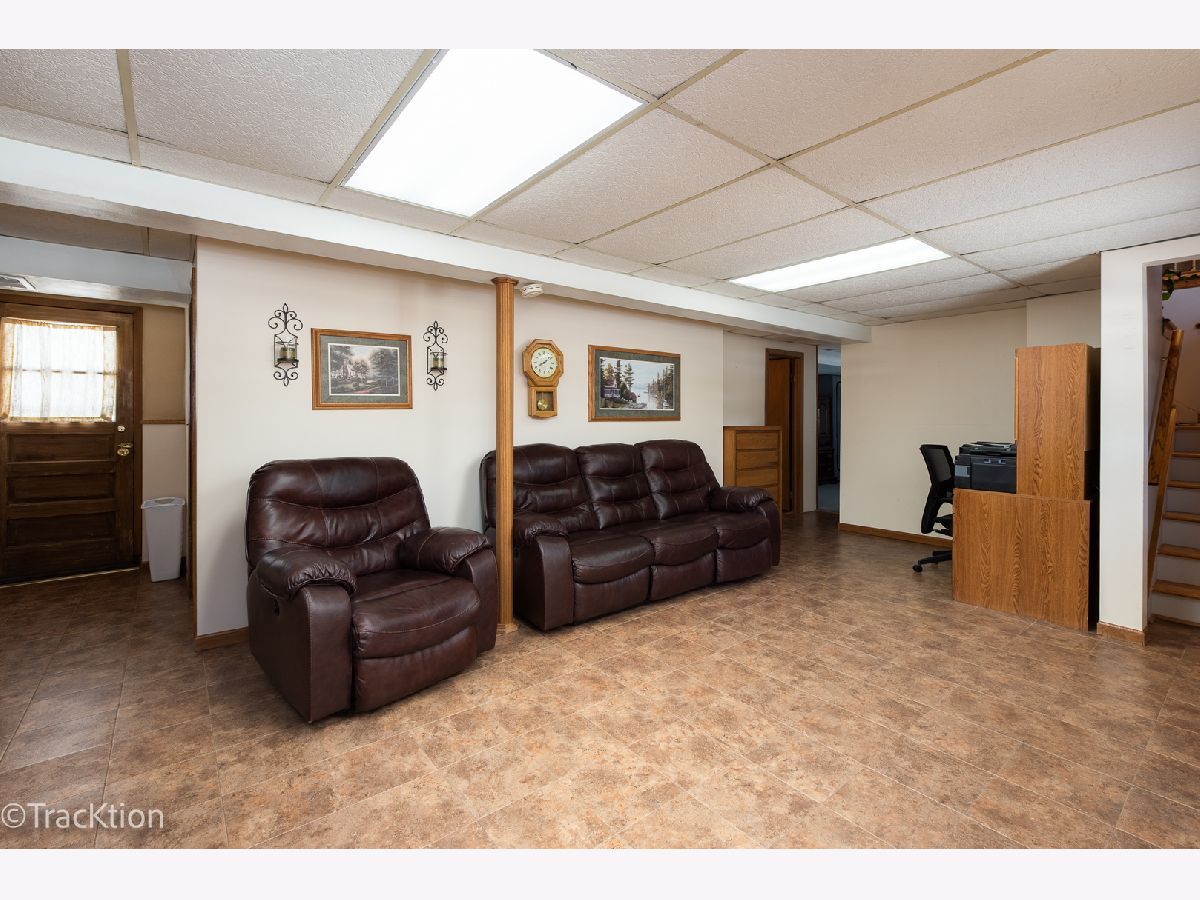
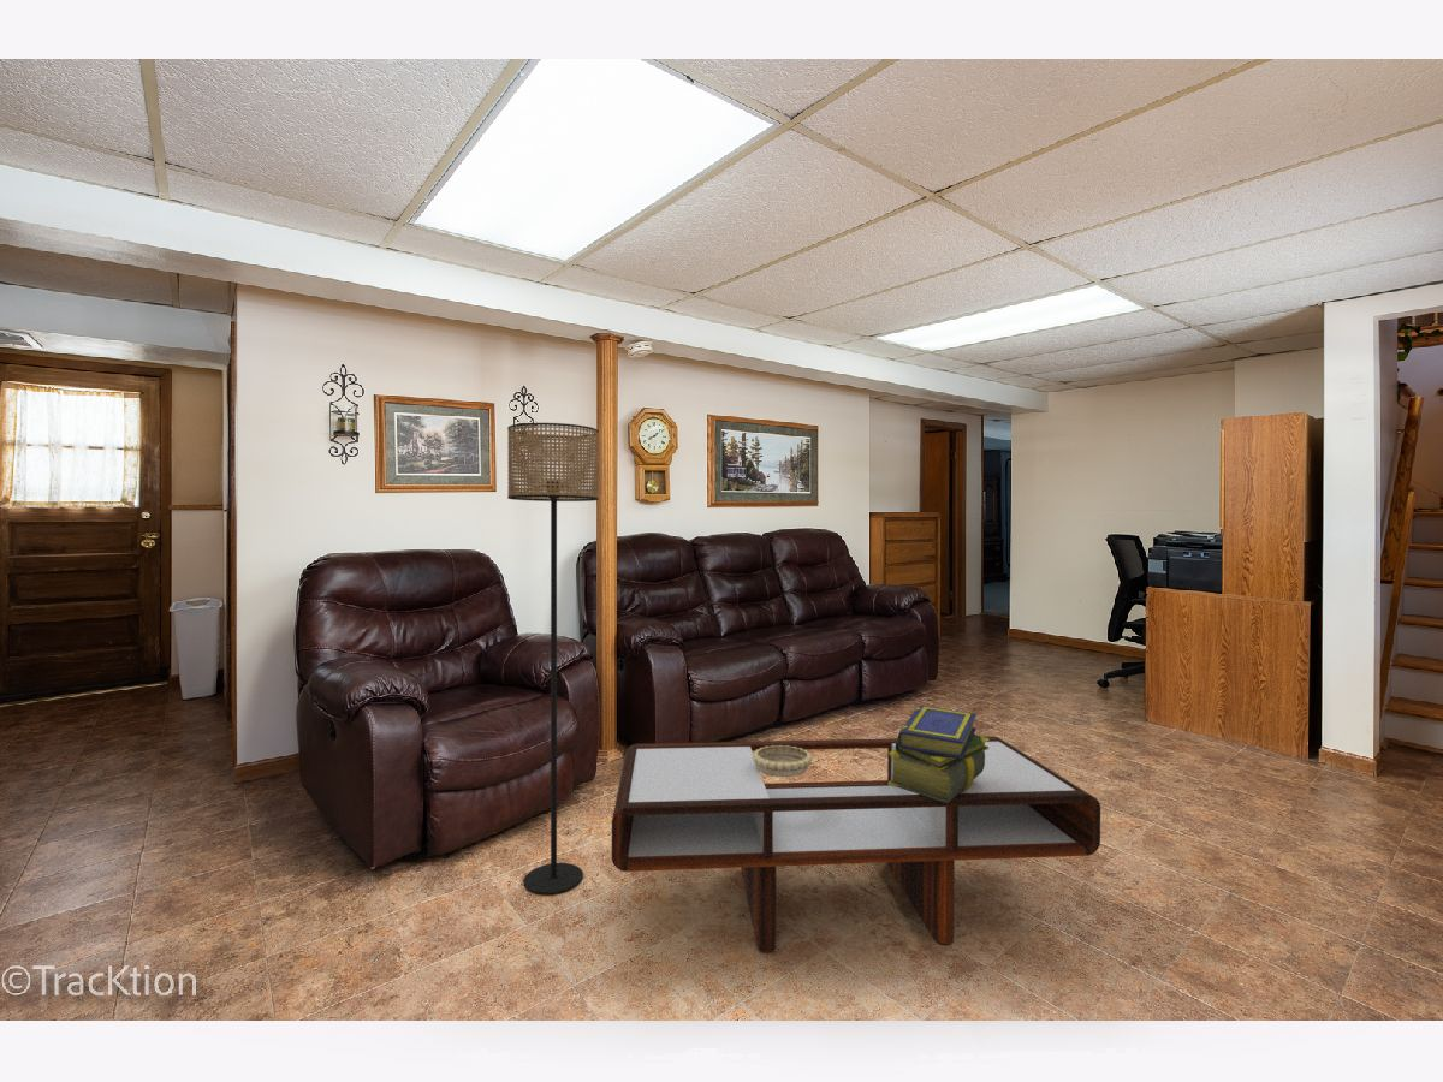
+ decorative bowl (782, 757)
+ coffee table (837, 834)
+ floor lamp (553, 655)
+ stack of books (938, 750)
